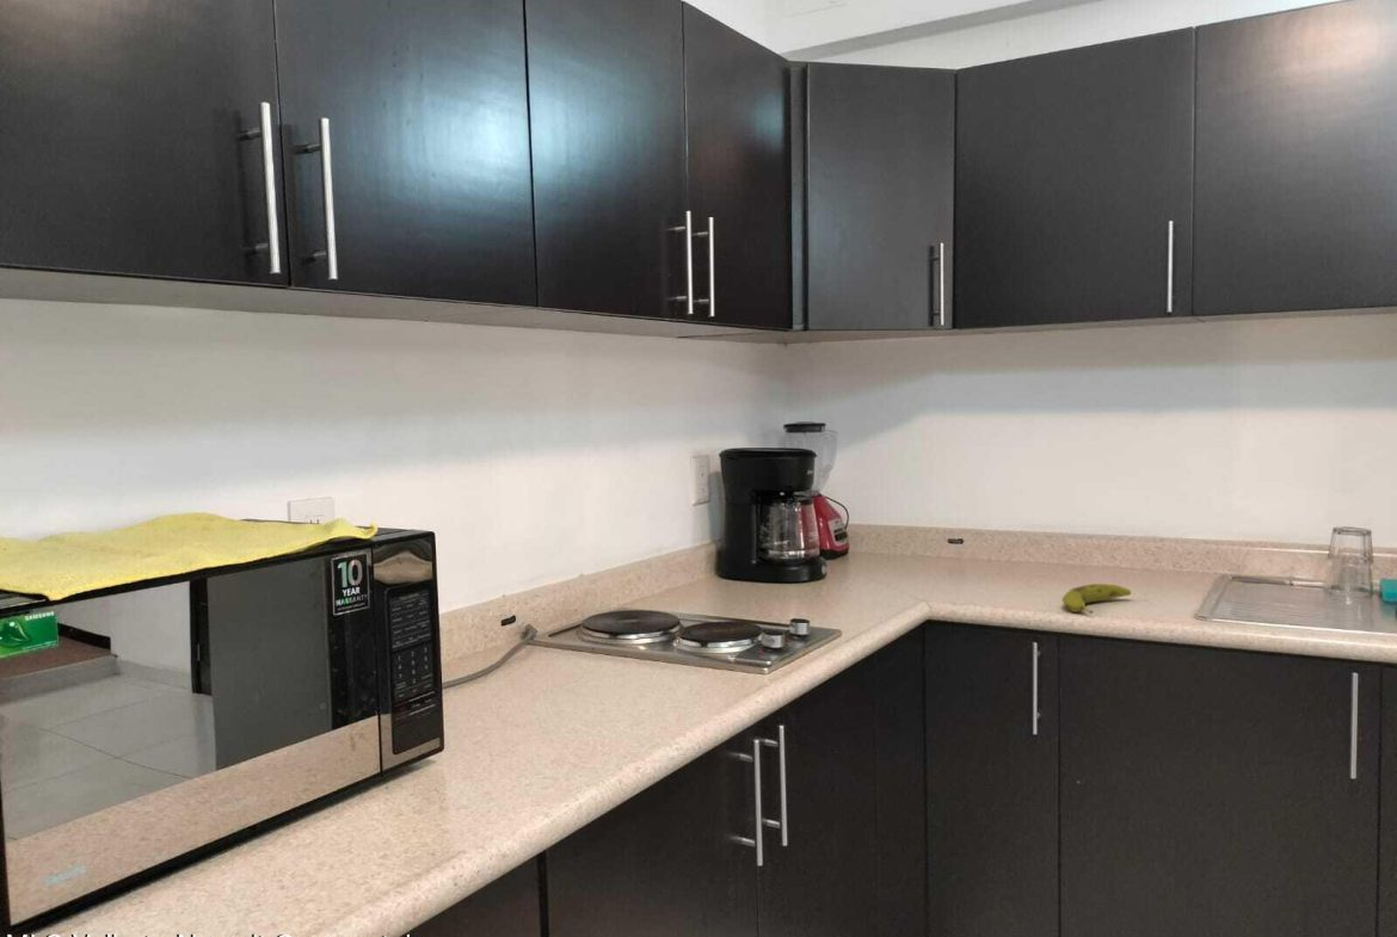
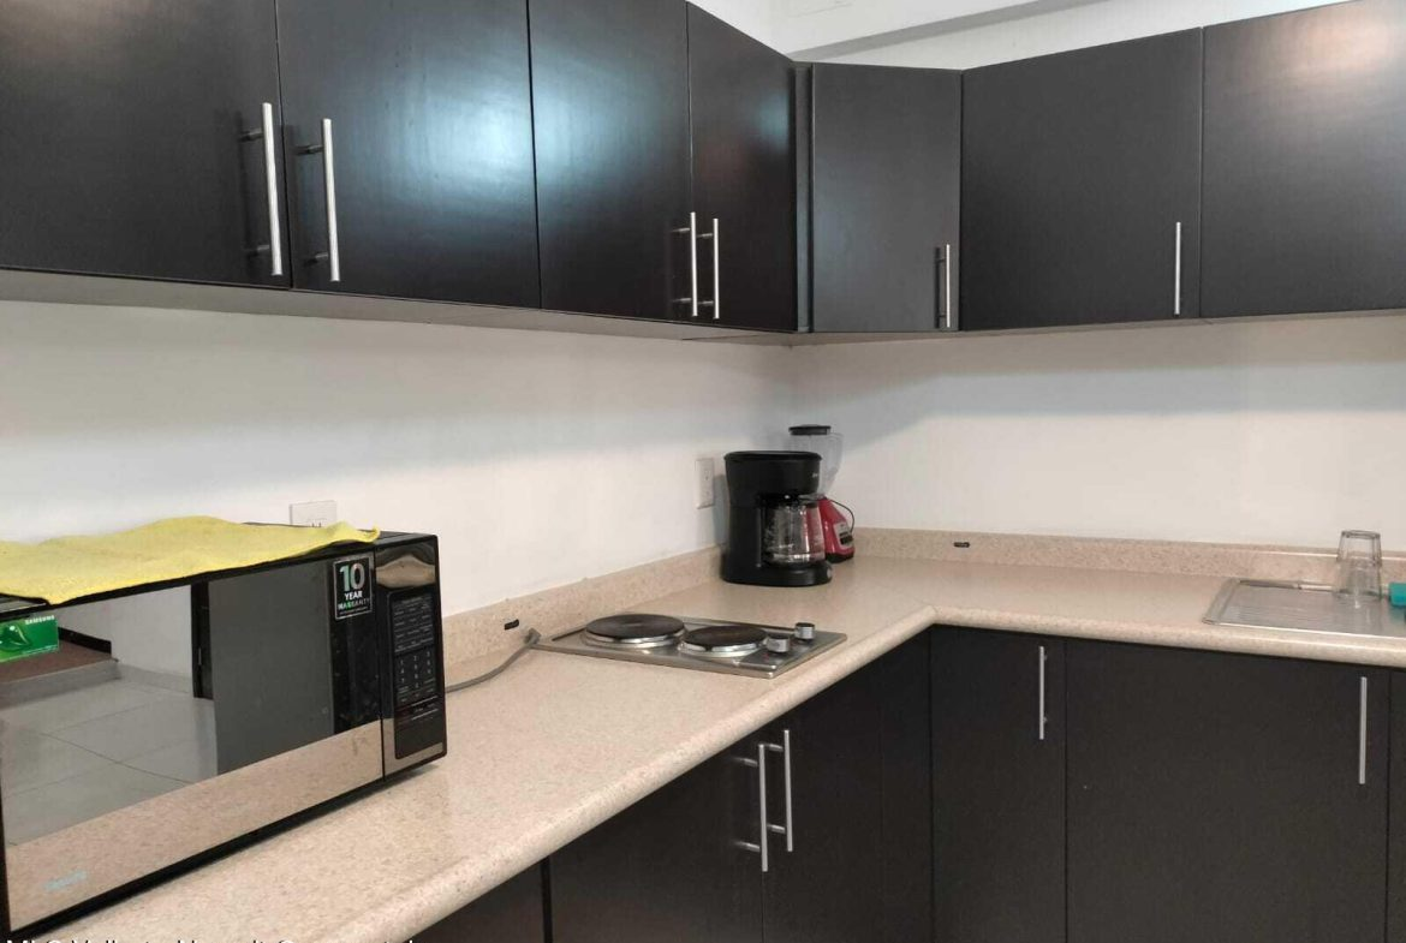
- fruit (1097, 597)
